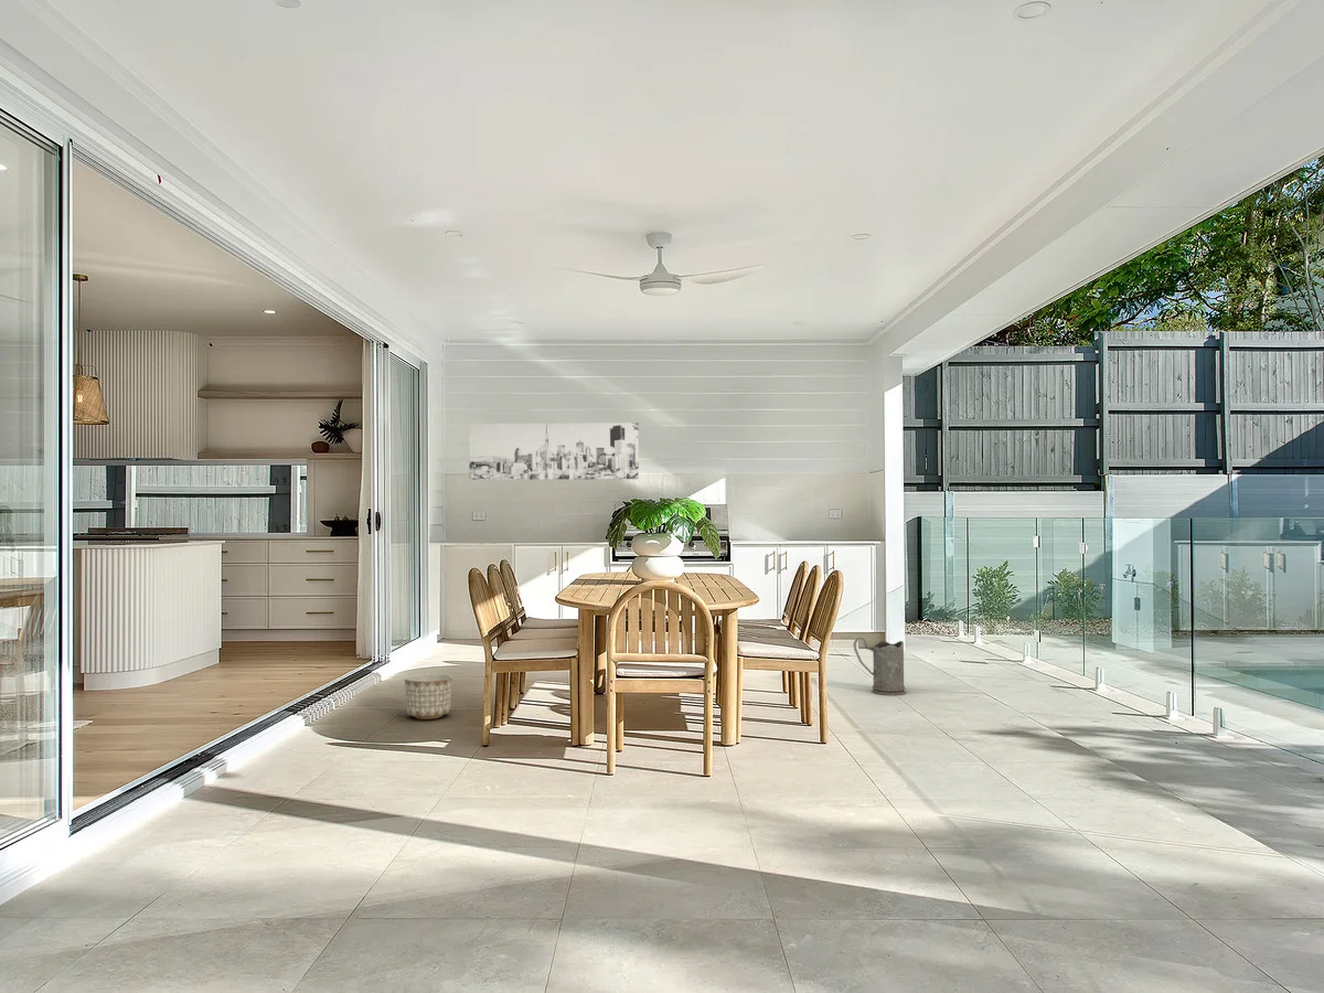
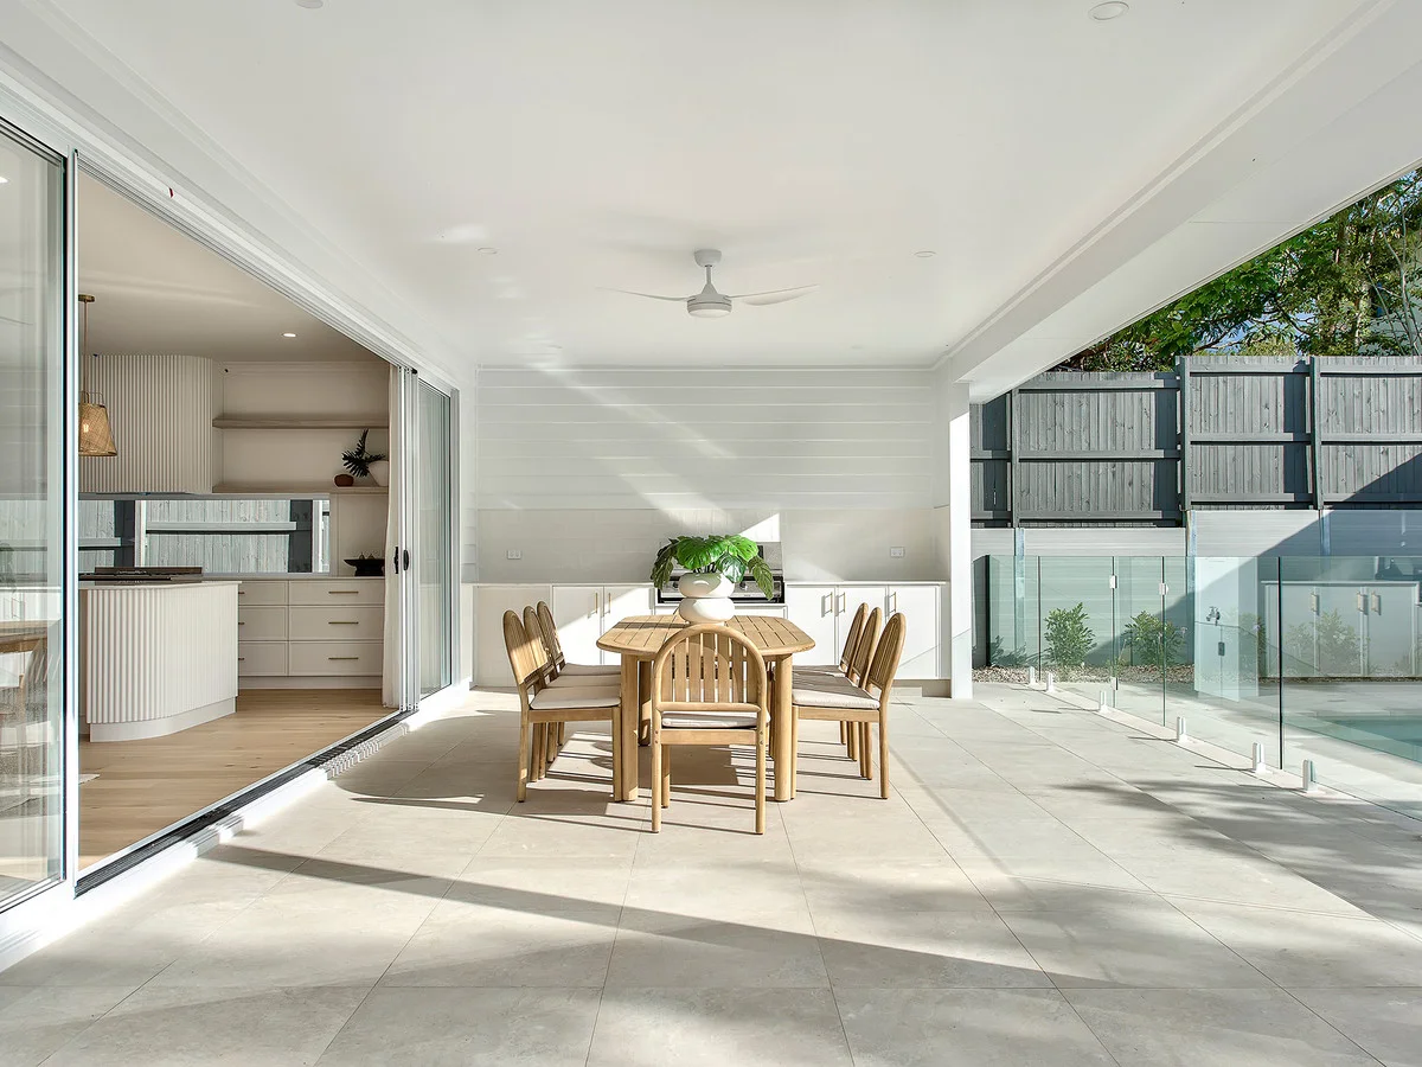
- wall art (554, 451)
- planter (428, 696)
- jug (879, 664)
